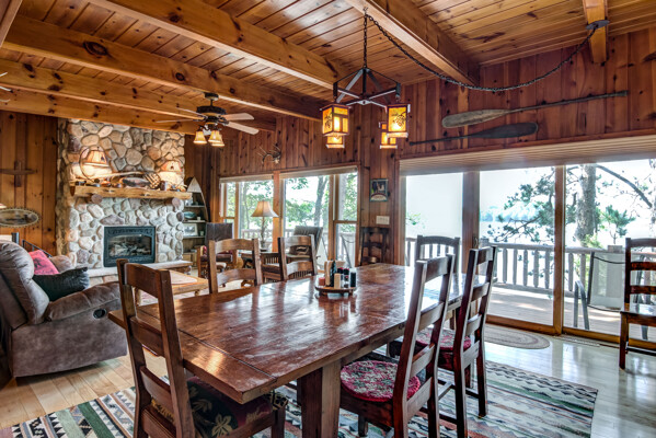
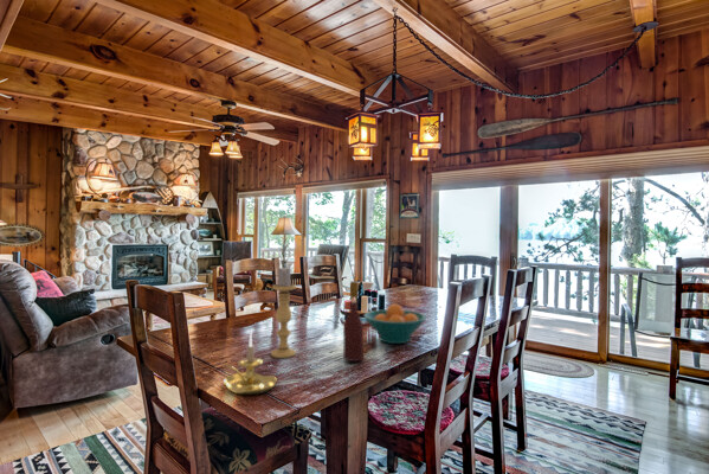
+ wine bottle (353, 320)
+ fruit bowl (394, 321)
+ candle holder (283, 309)
+ candle holder (246, 358)
